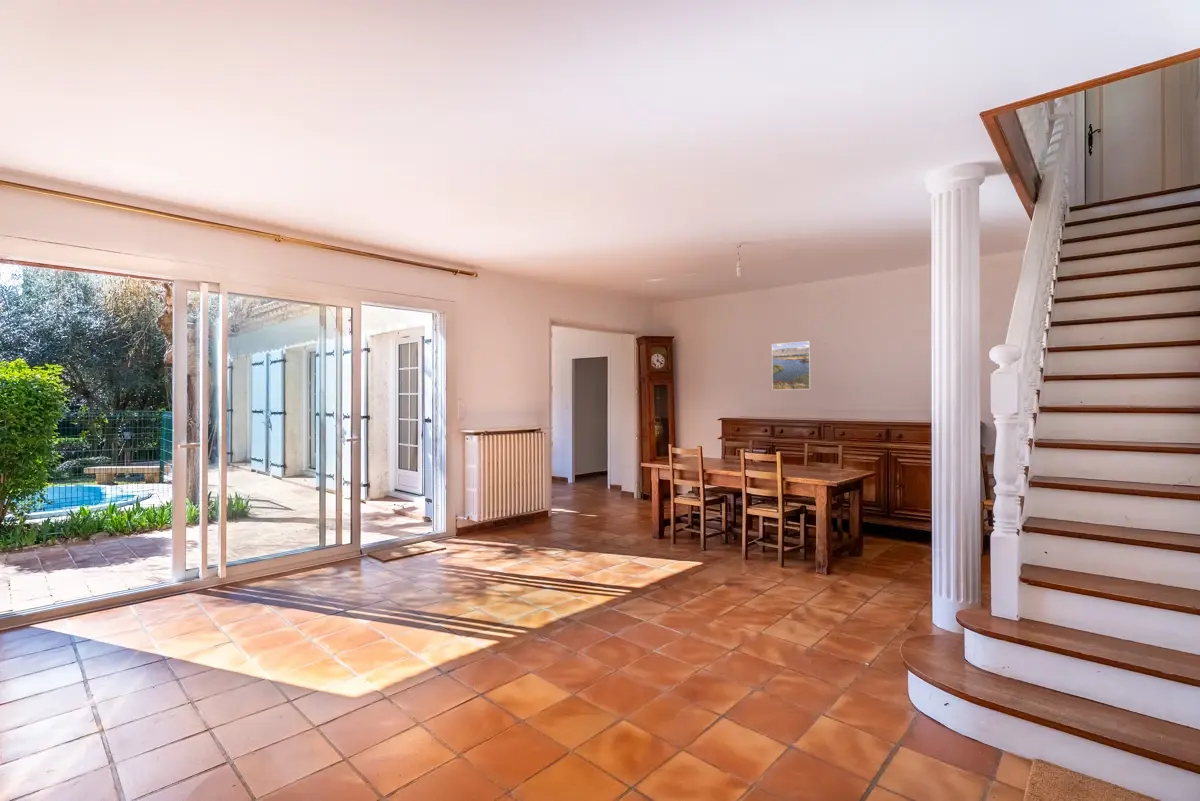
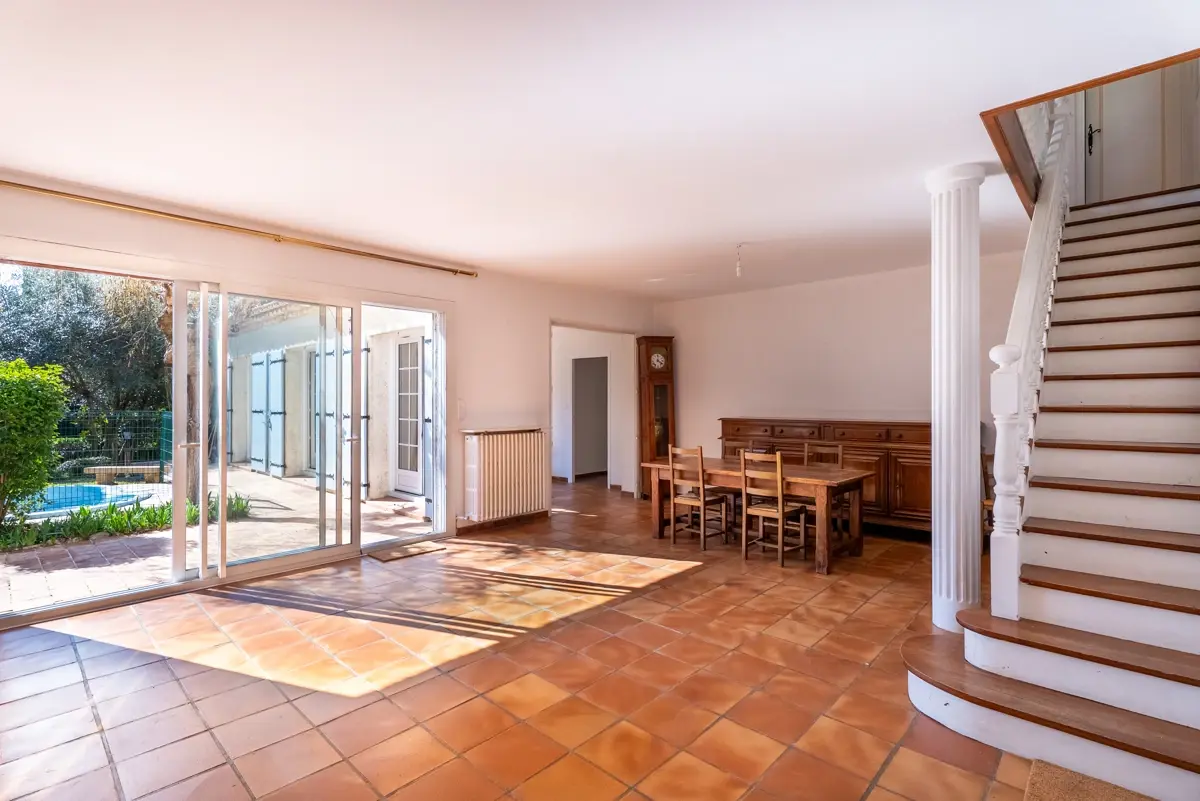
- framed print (791, 366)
